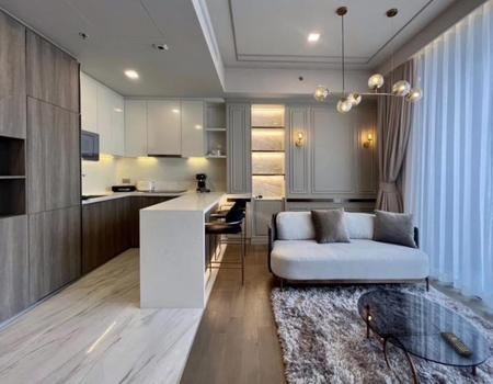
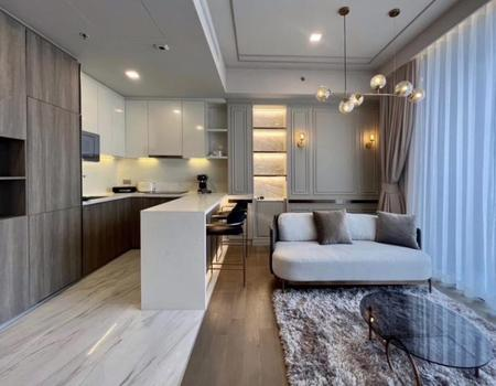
- remote control (455, 342)
